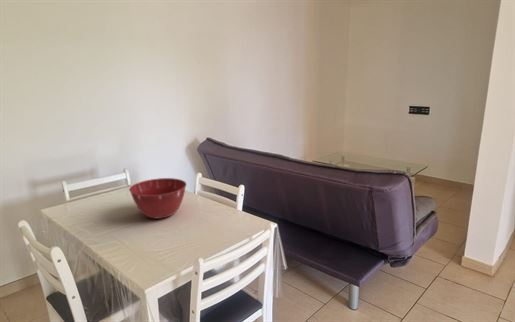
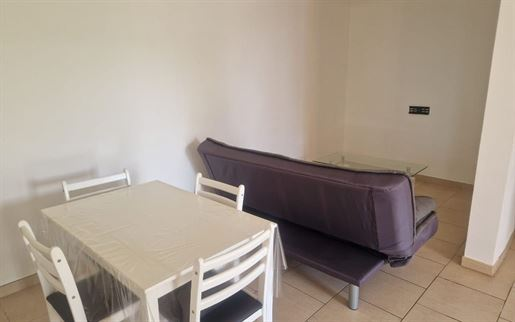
- mixing bowl (159, 199)
